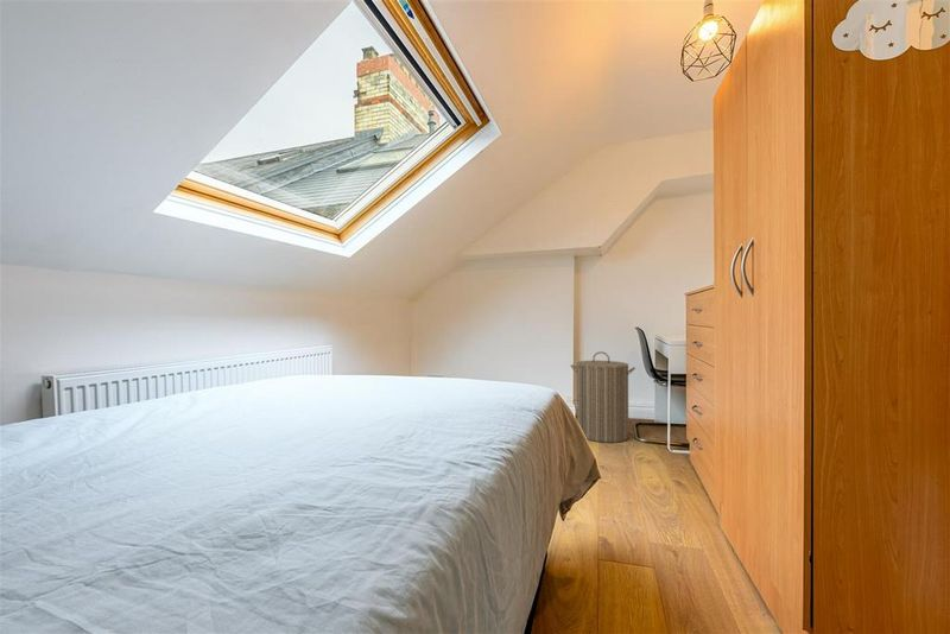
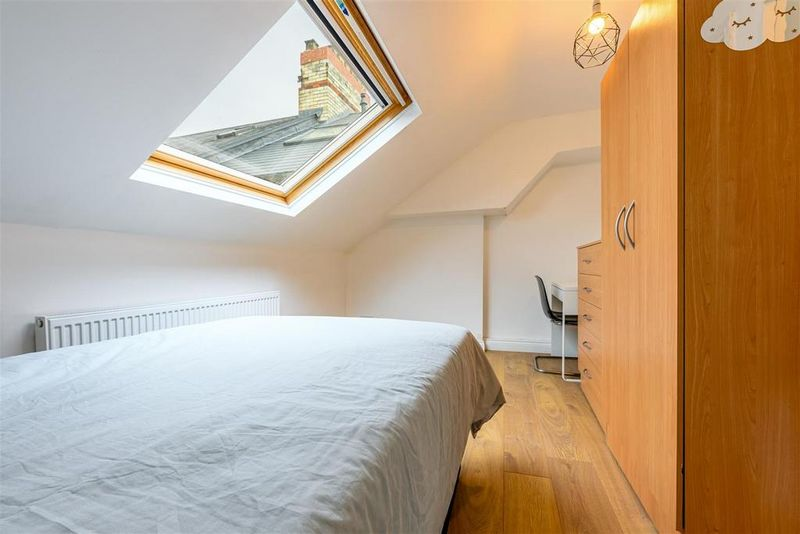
- laundry hamper (602, 393)
